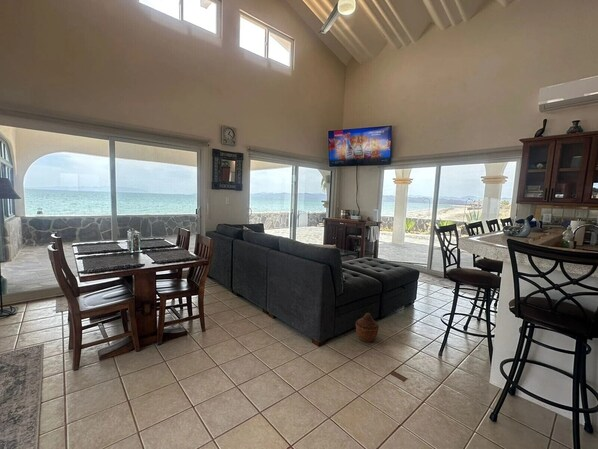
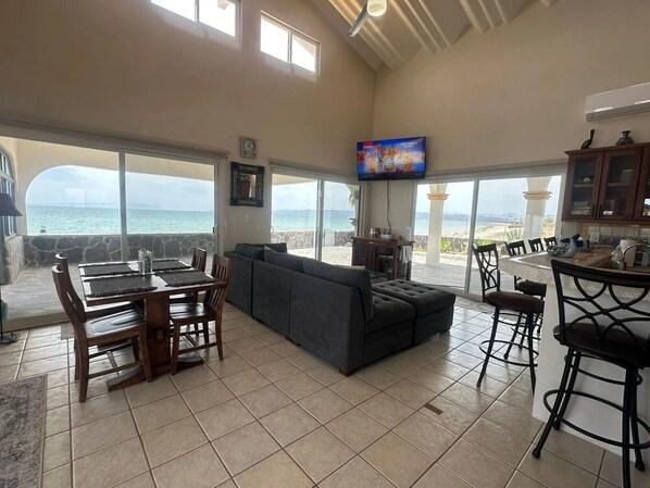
- woven basket (367, 325)
